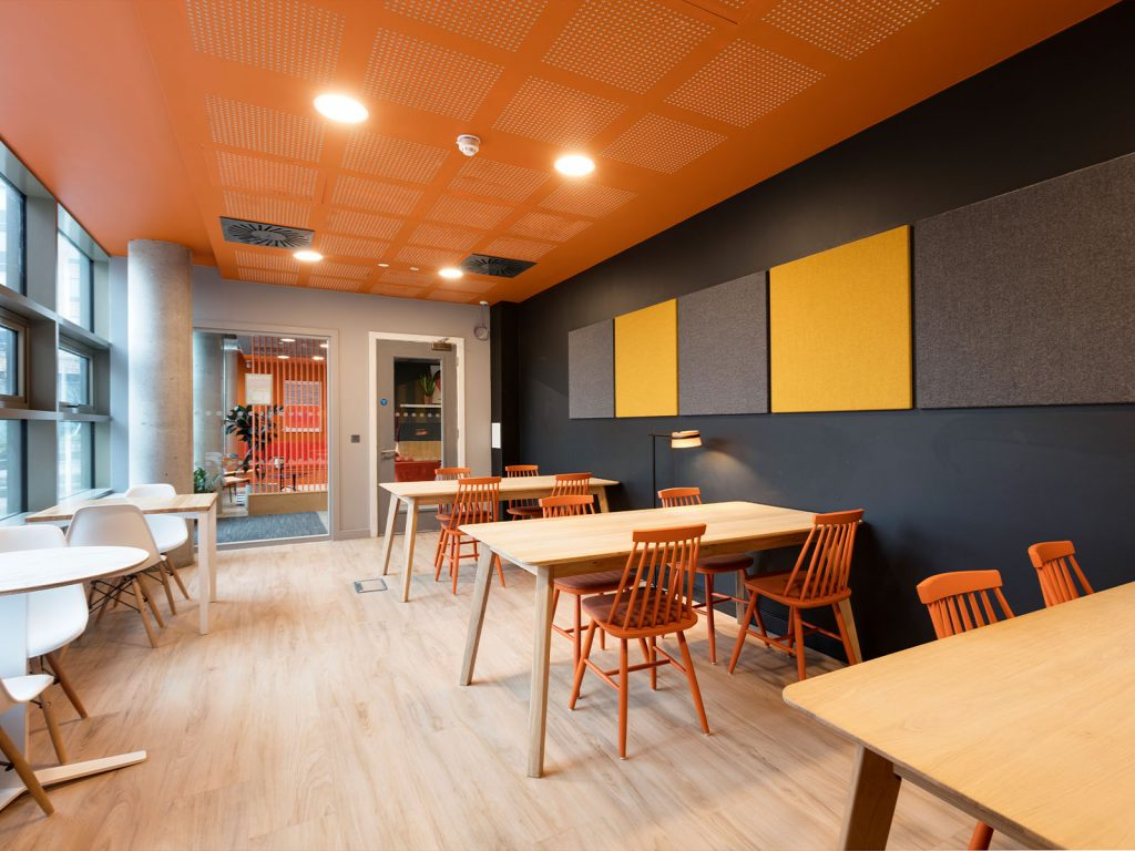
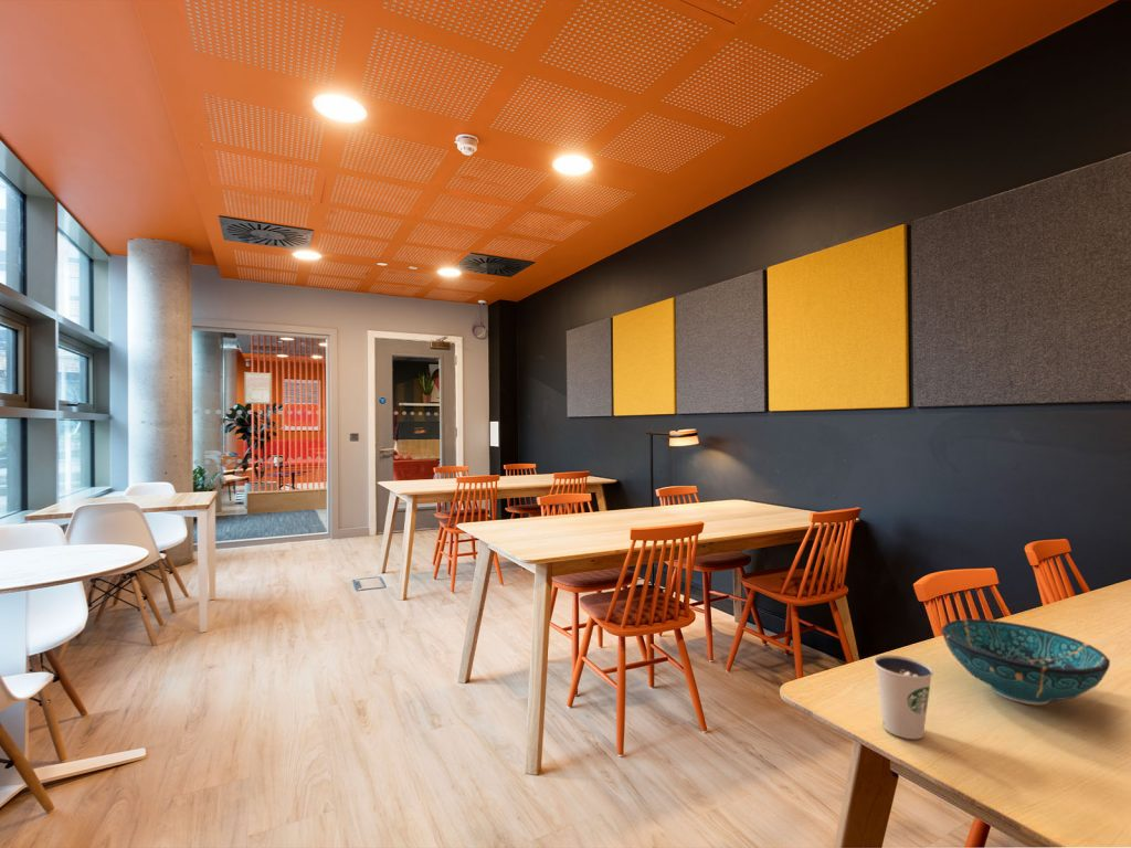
+ dixie cup (902, 698)
+ decorative bowl (1019, 667)
